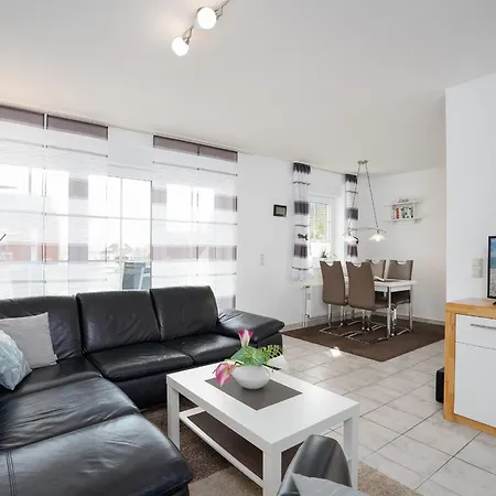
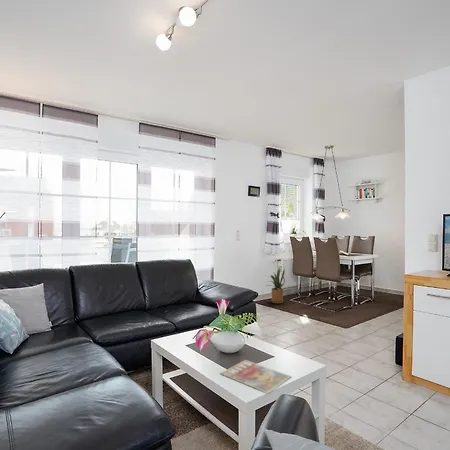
+ magazine (255, 374)
+ house plant (275, 285)
